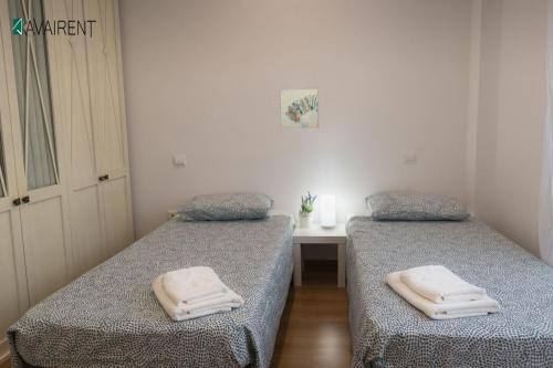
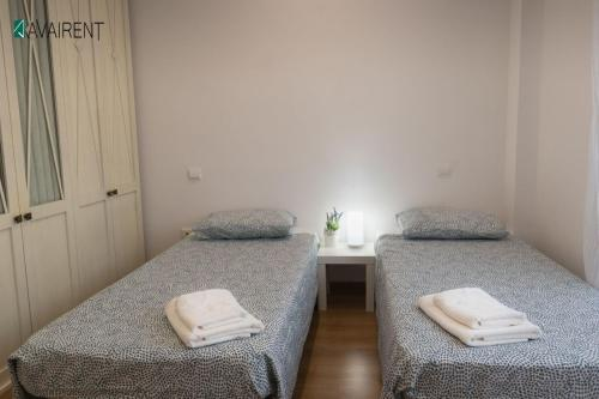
- wall art (299, 108)
